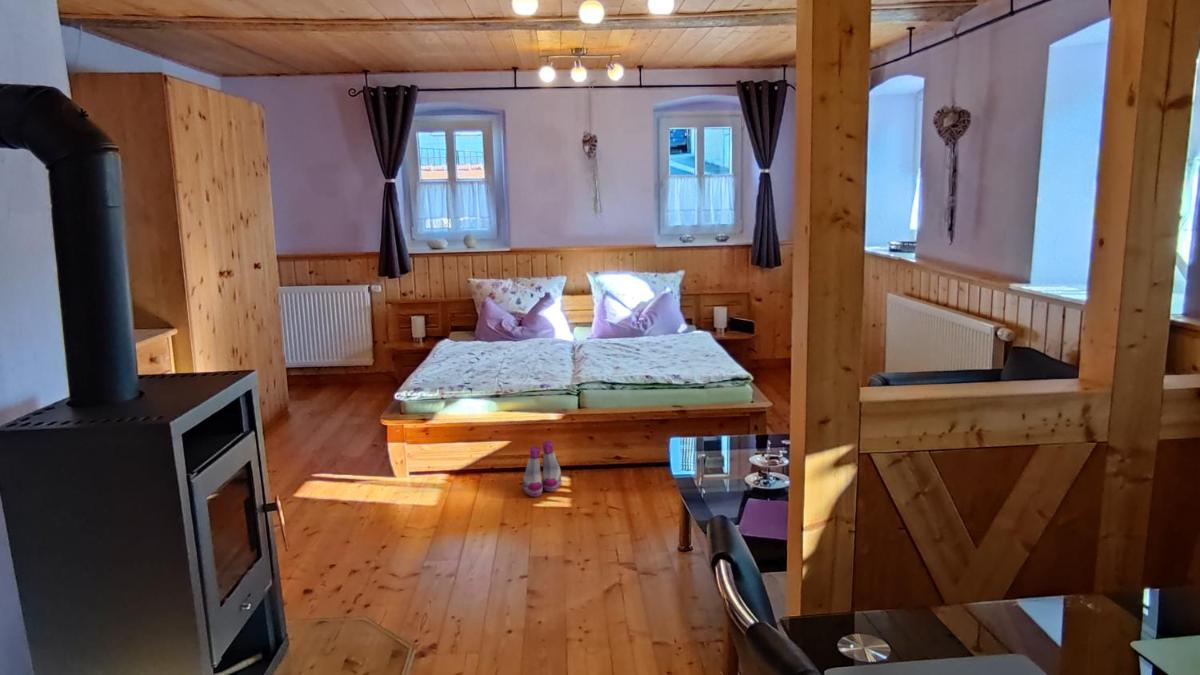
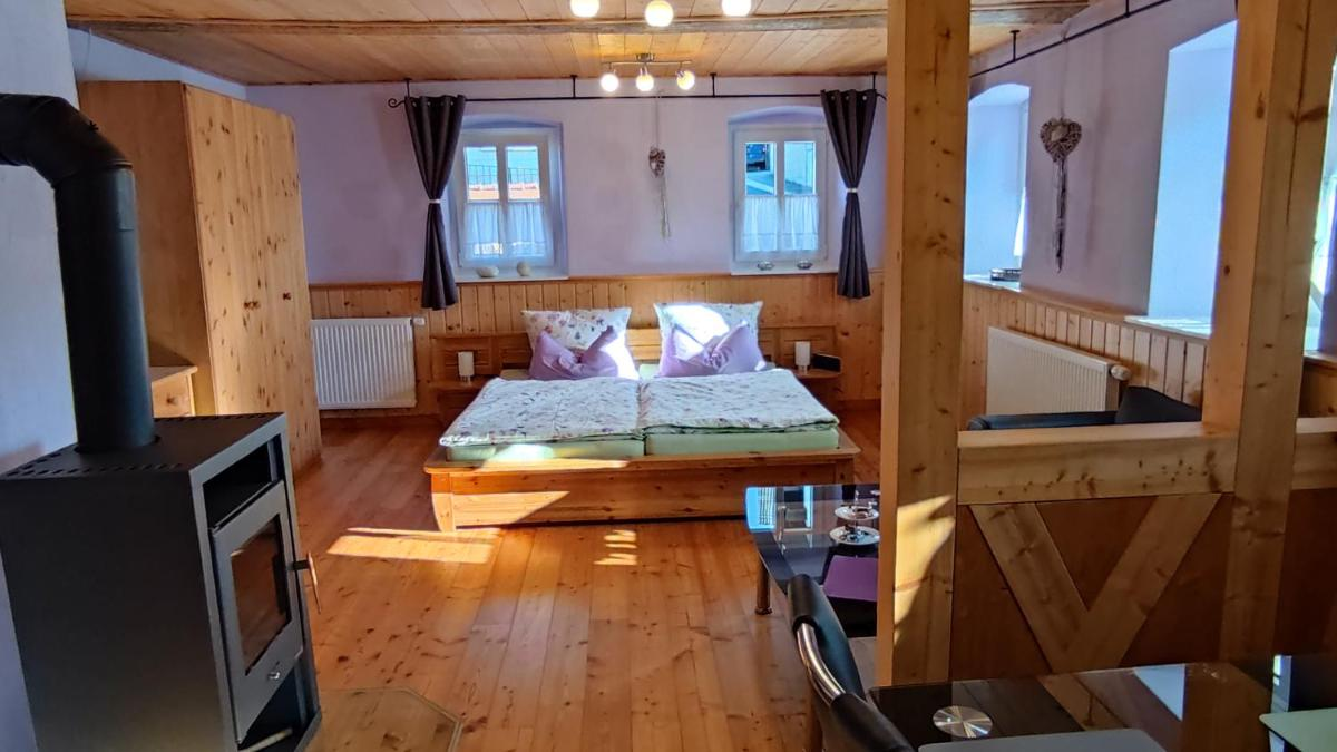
- boots (543, 465)
